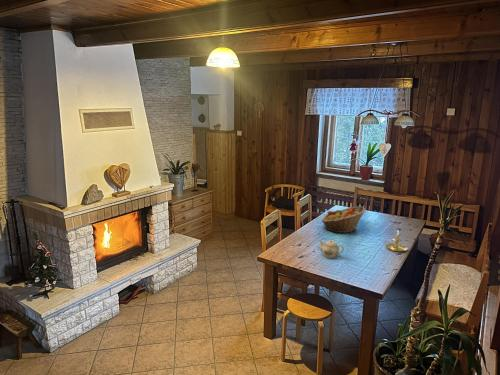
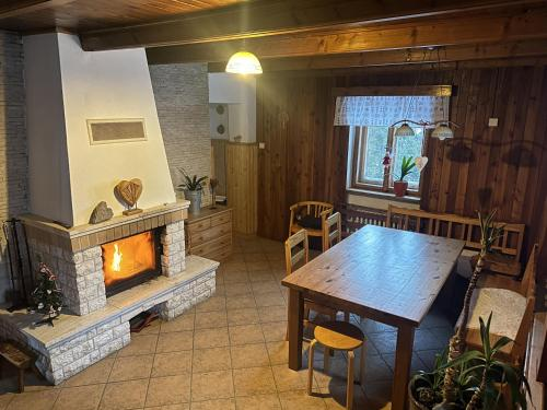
- candle holder (395, 238)
- teapot (331, 248)
- fruit basket (343, 218)
